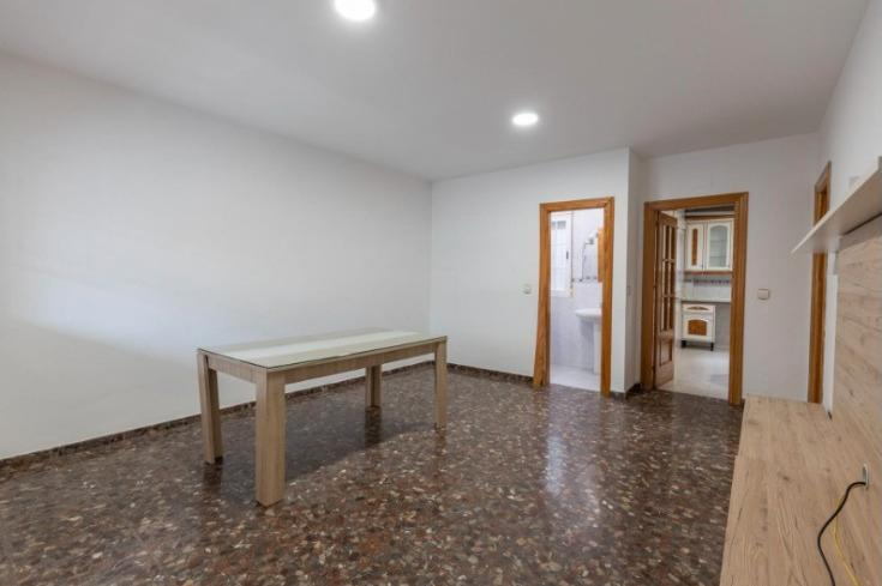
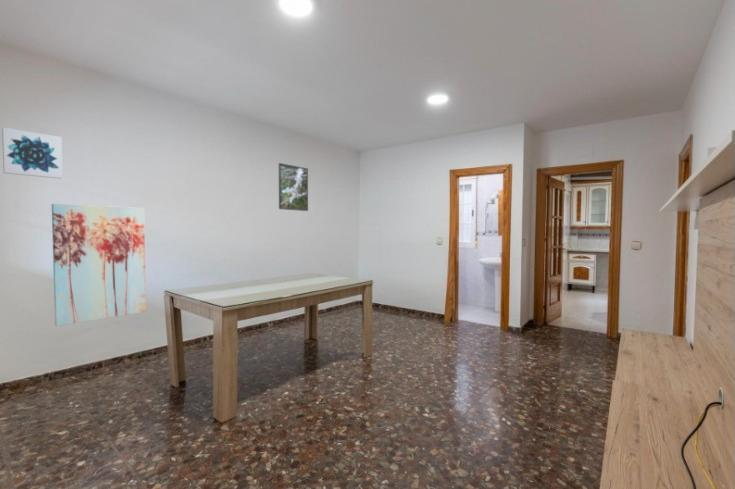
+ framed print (293, 188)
+ wall art (102, 262)
+ wall art (33, 154)
